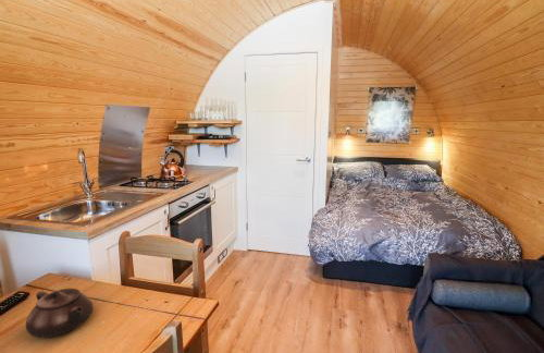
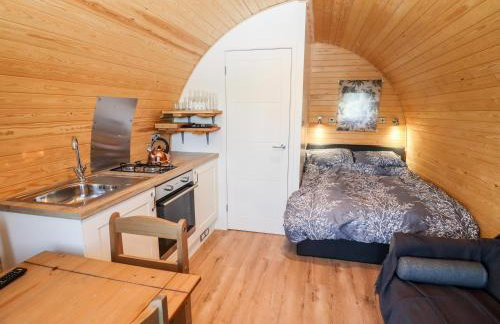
- teapot (60, 306)
